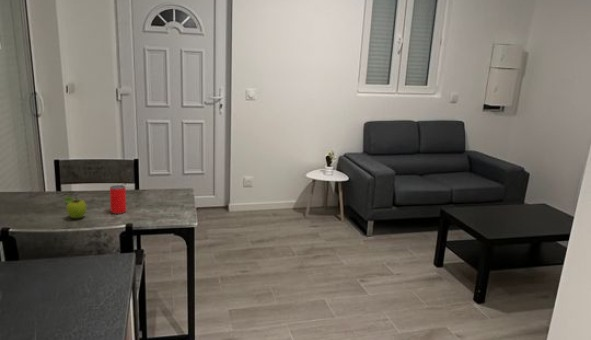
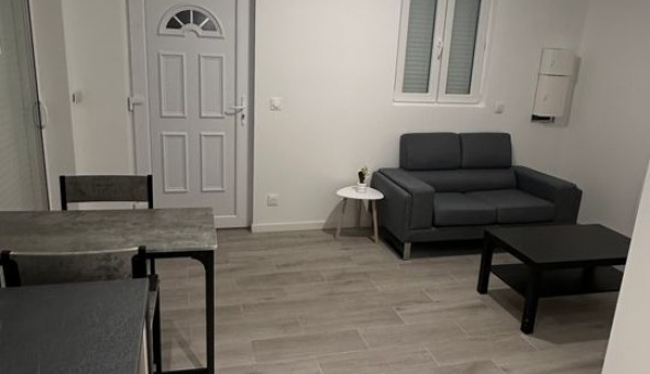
- fruit (74, 207)
- beverage can (118, 199)
